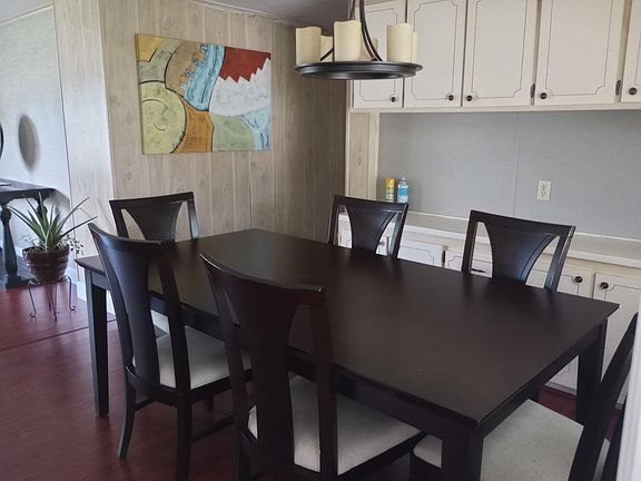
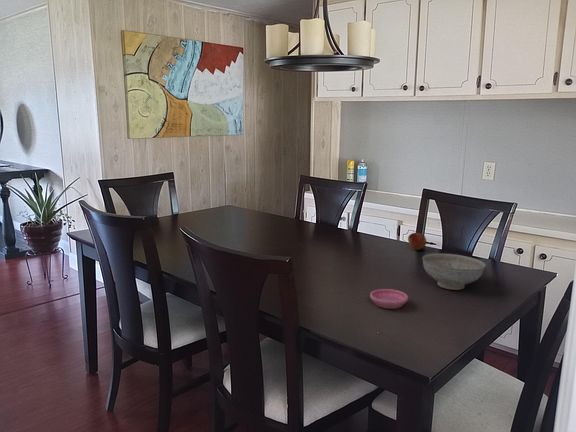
+ decorative bowl (452, 273)
+ saucer (388, 299)
+ fruit (417, 241)
